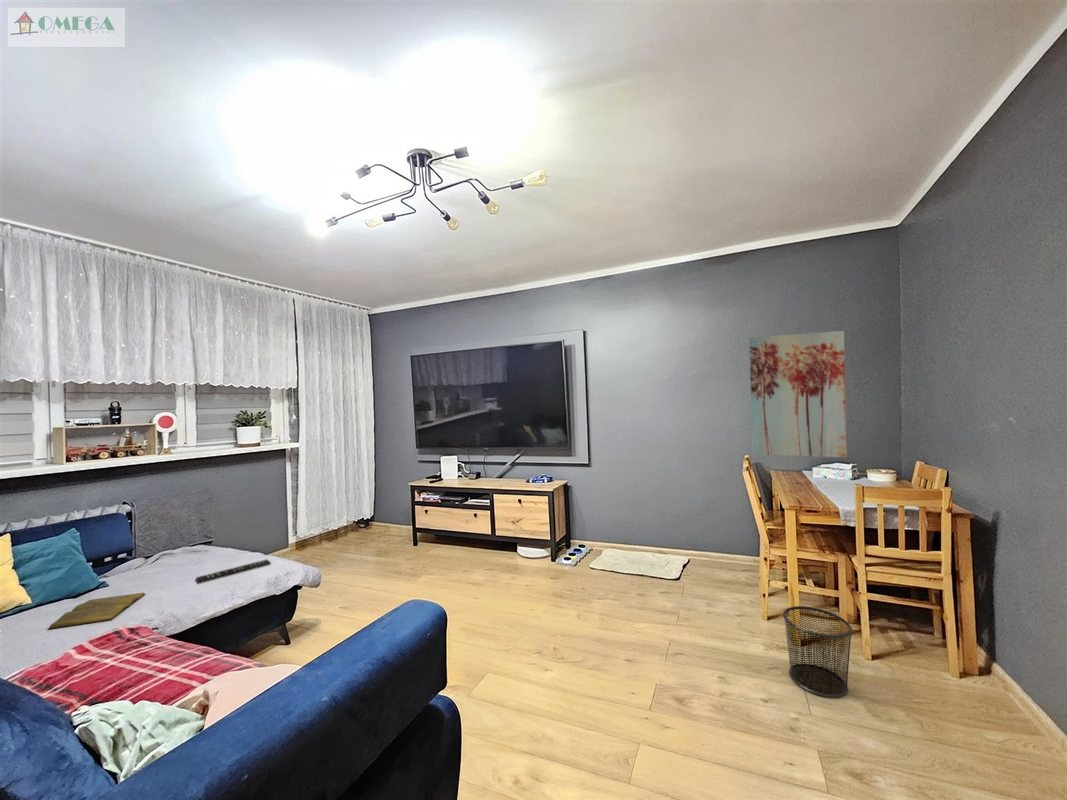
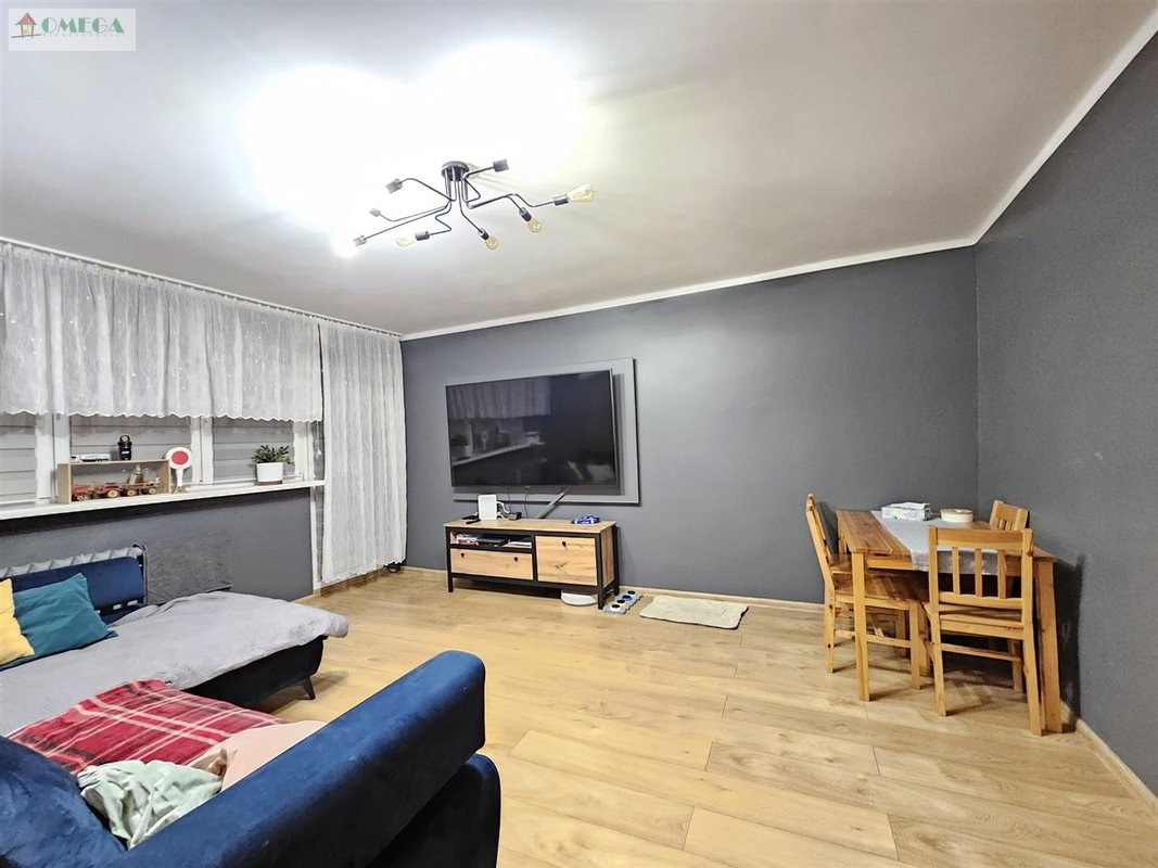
- remote control (234, 570)
- wall art (796, 395)
- book (100, 607)
- waste bin (816, 650)
